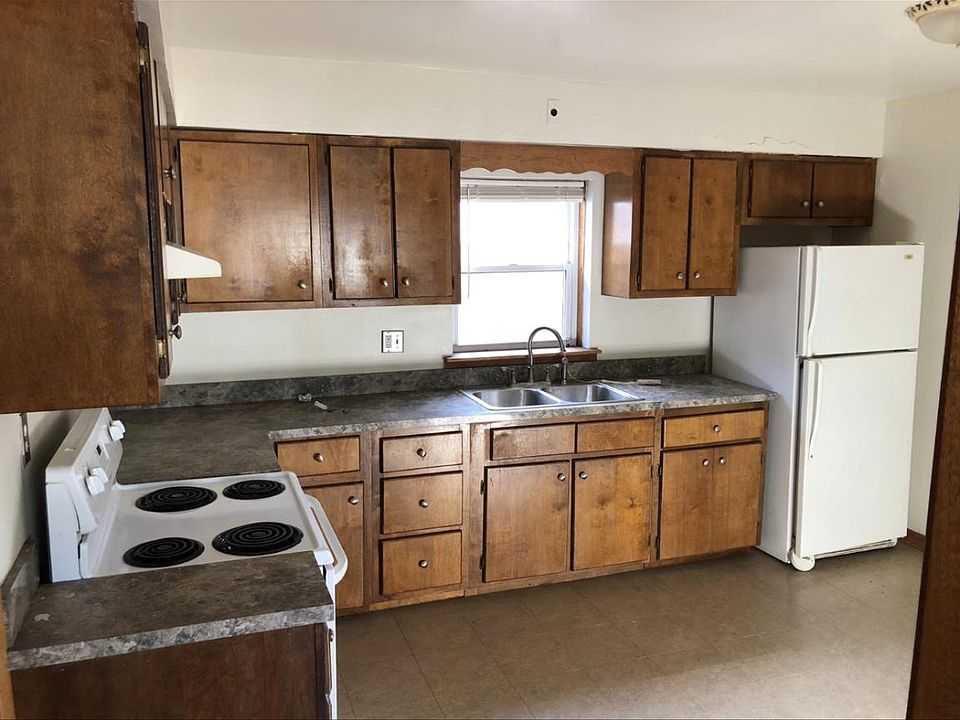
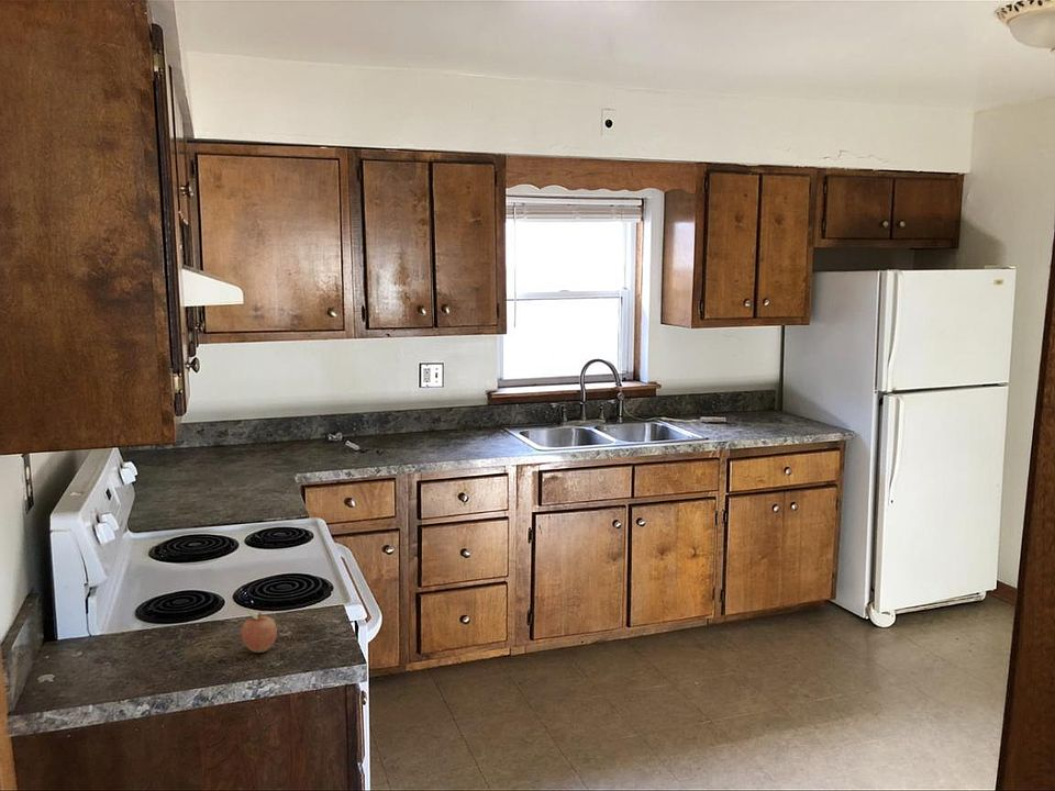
+ fruit (258, 630)
